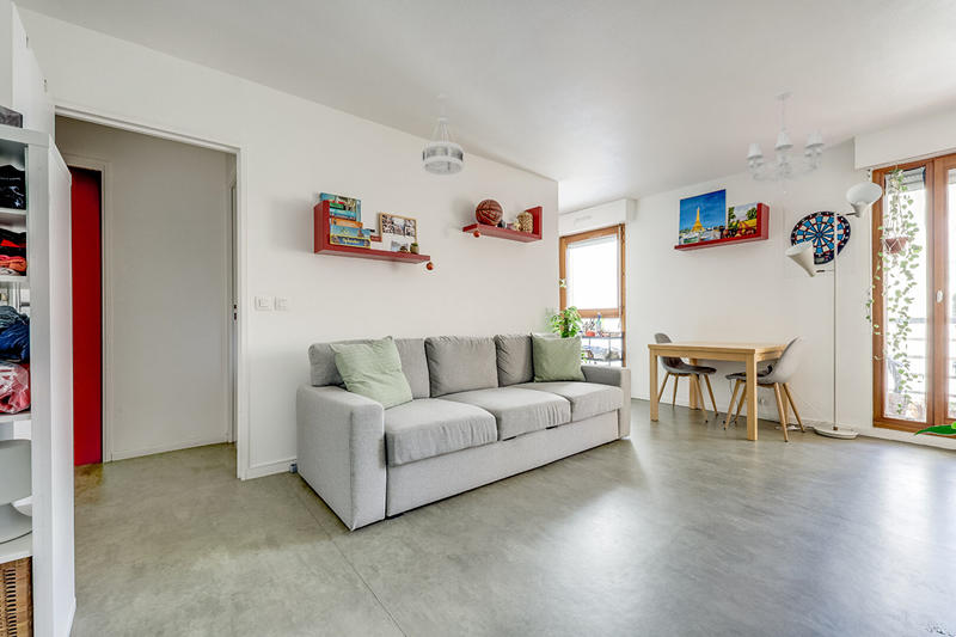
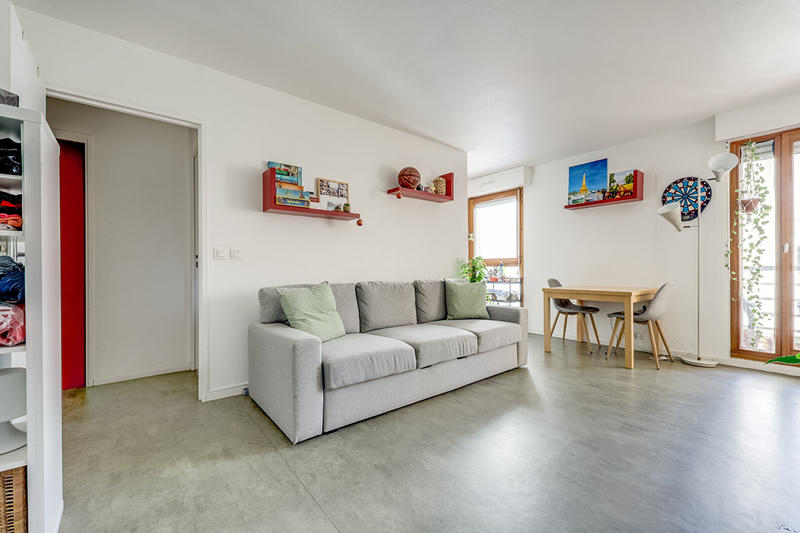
- ceiling light fixture (442, 131)
- chandelier (783, 145)
